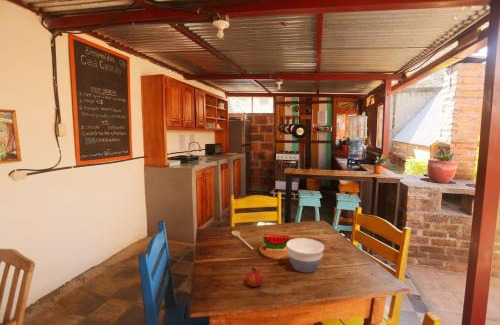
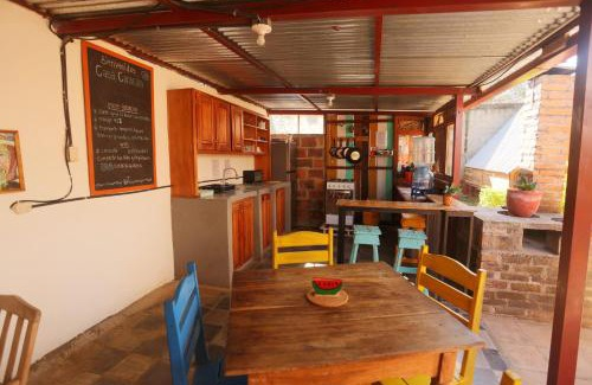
- fruit (254, 275)
- spoon (242, 239)
- bowl (304, 255)
